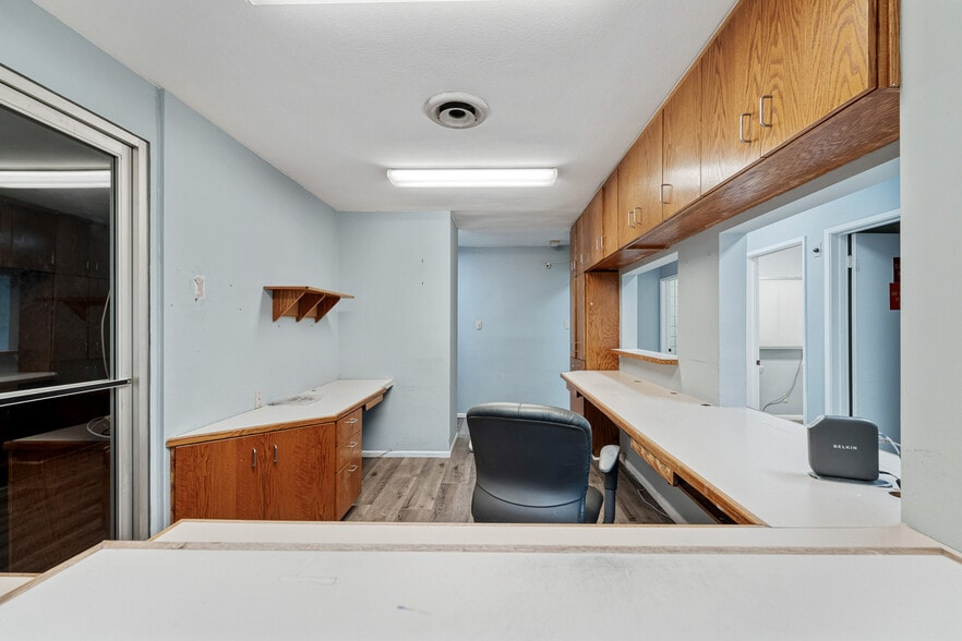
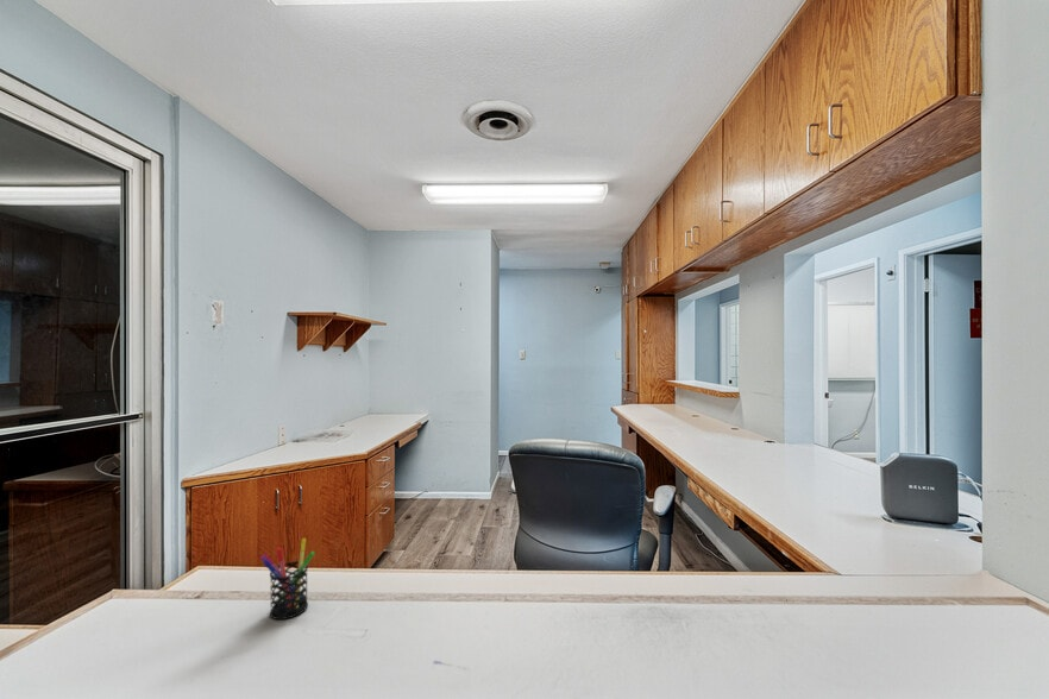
+ pen holder (291, 577)
